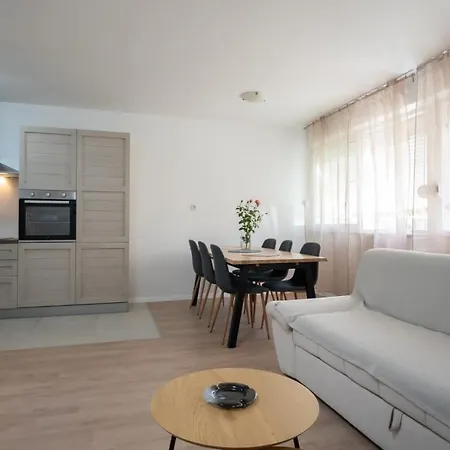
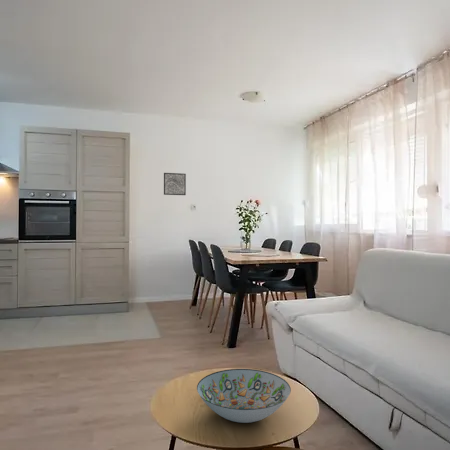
+ decorative bowl (243, 400)
+ wall art (174, 184)
